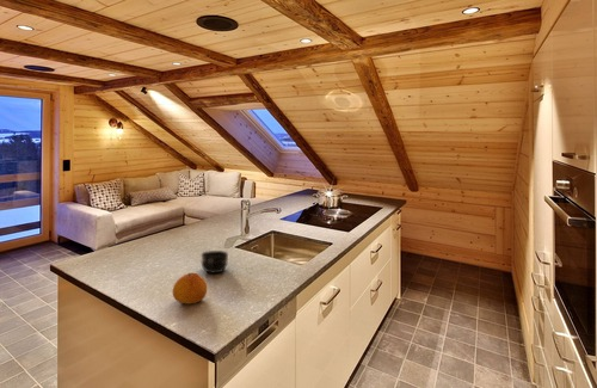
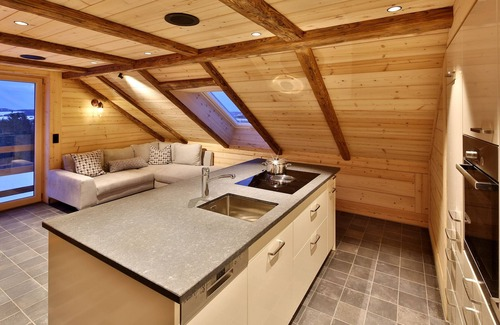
- fruit (190, 287)
- mug (213, 263)
